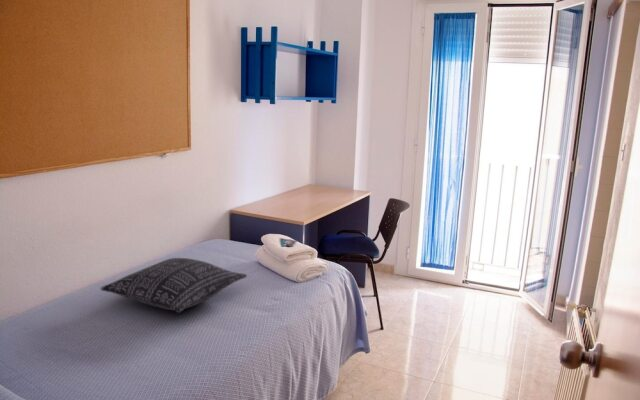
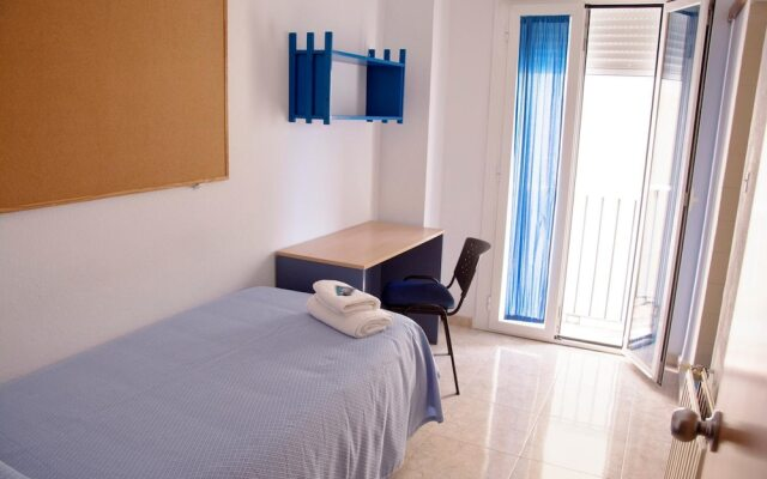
- pillow (176, 282)
